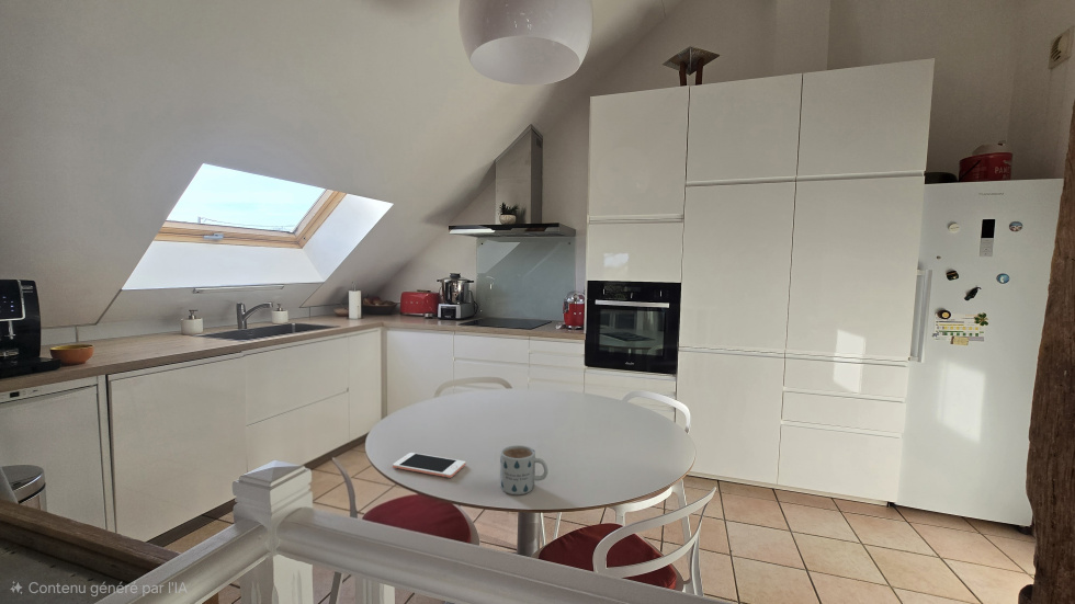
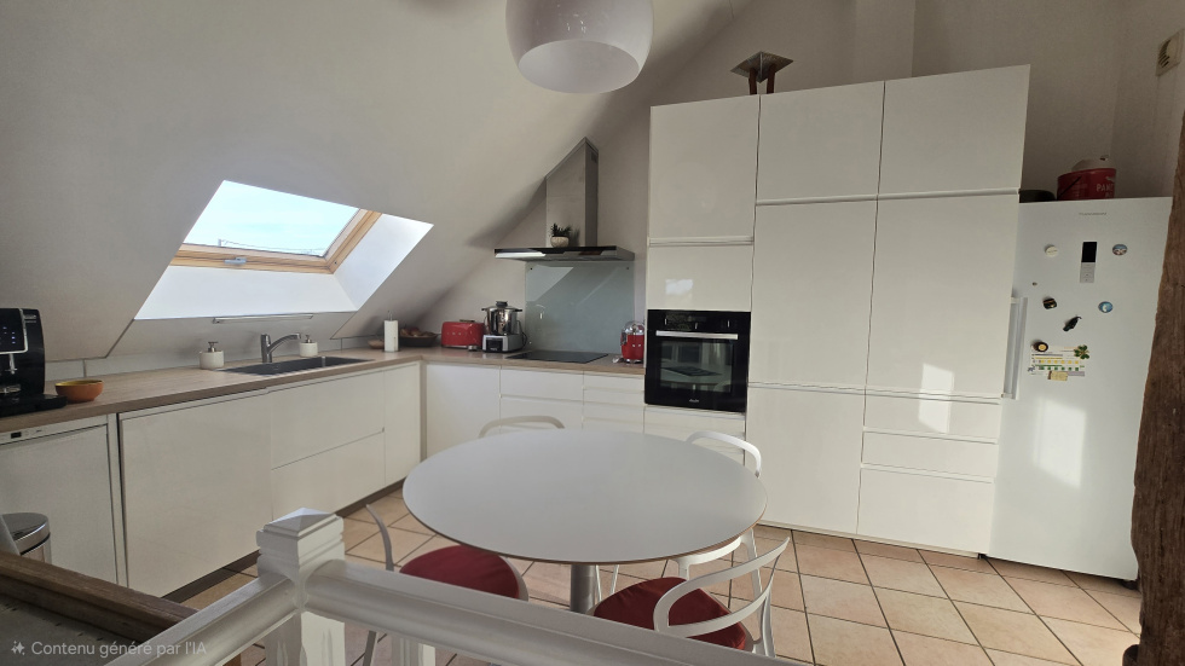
- cell phone (429, 464)
- mug (523, 469)
